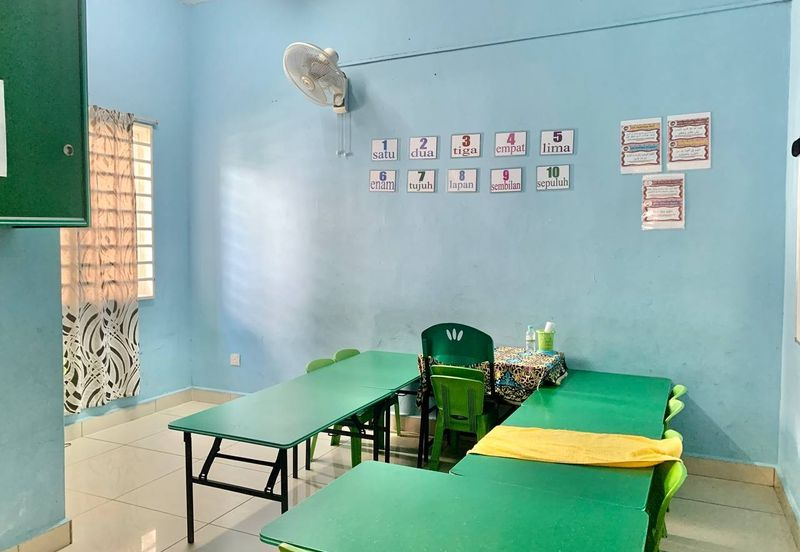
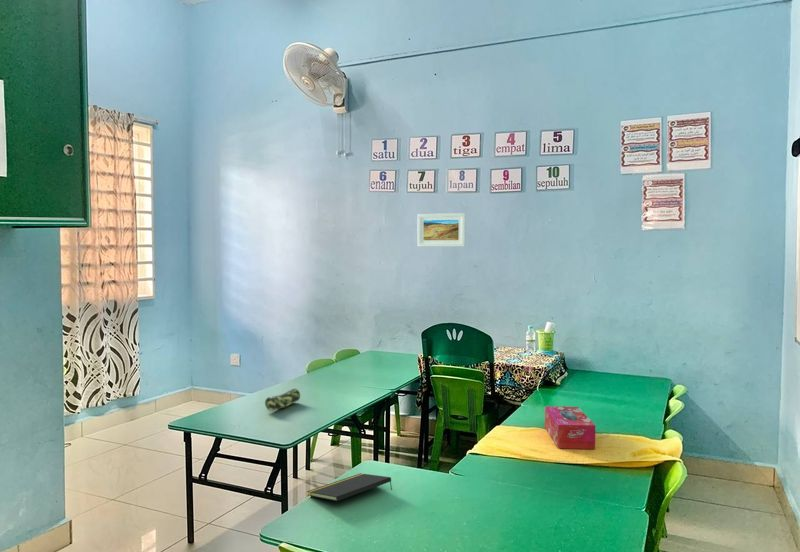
+ tissue box (568, 426)
+ pencil case (282, 400)
+ notepad (349, 486)
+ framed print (441, 230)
